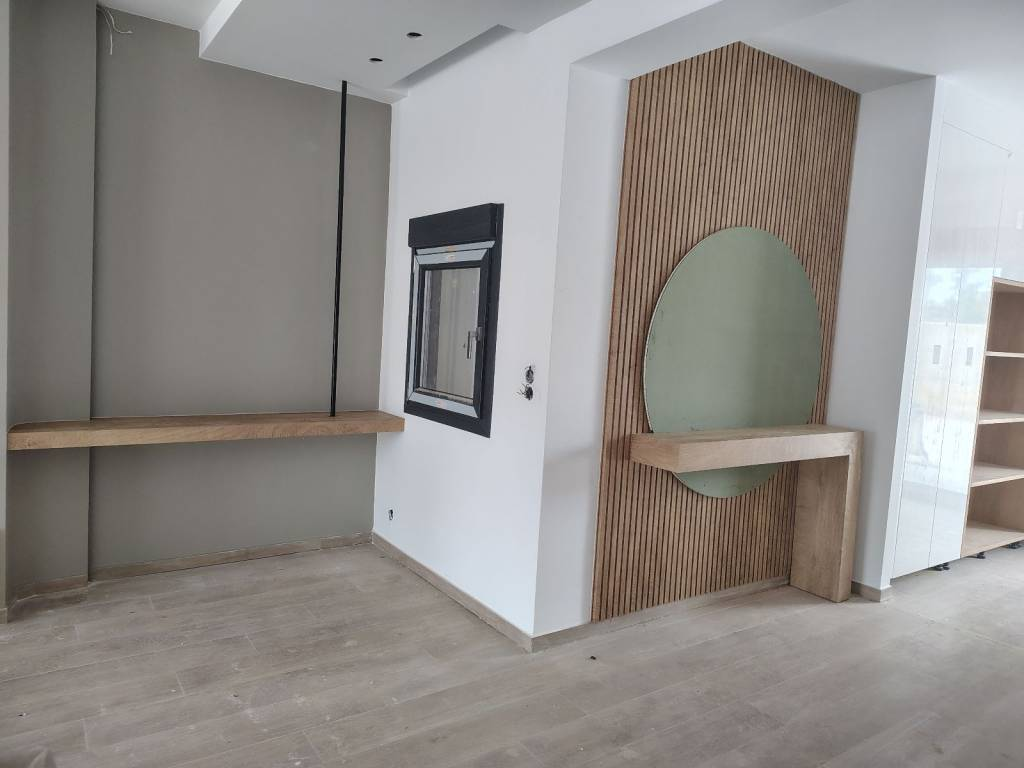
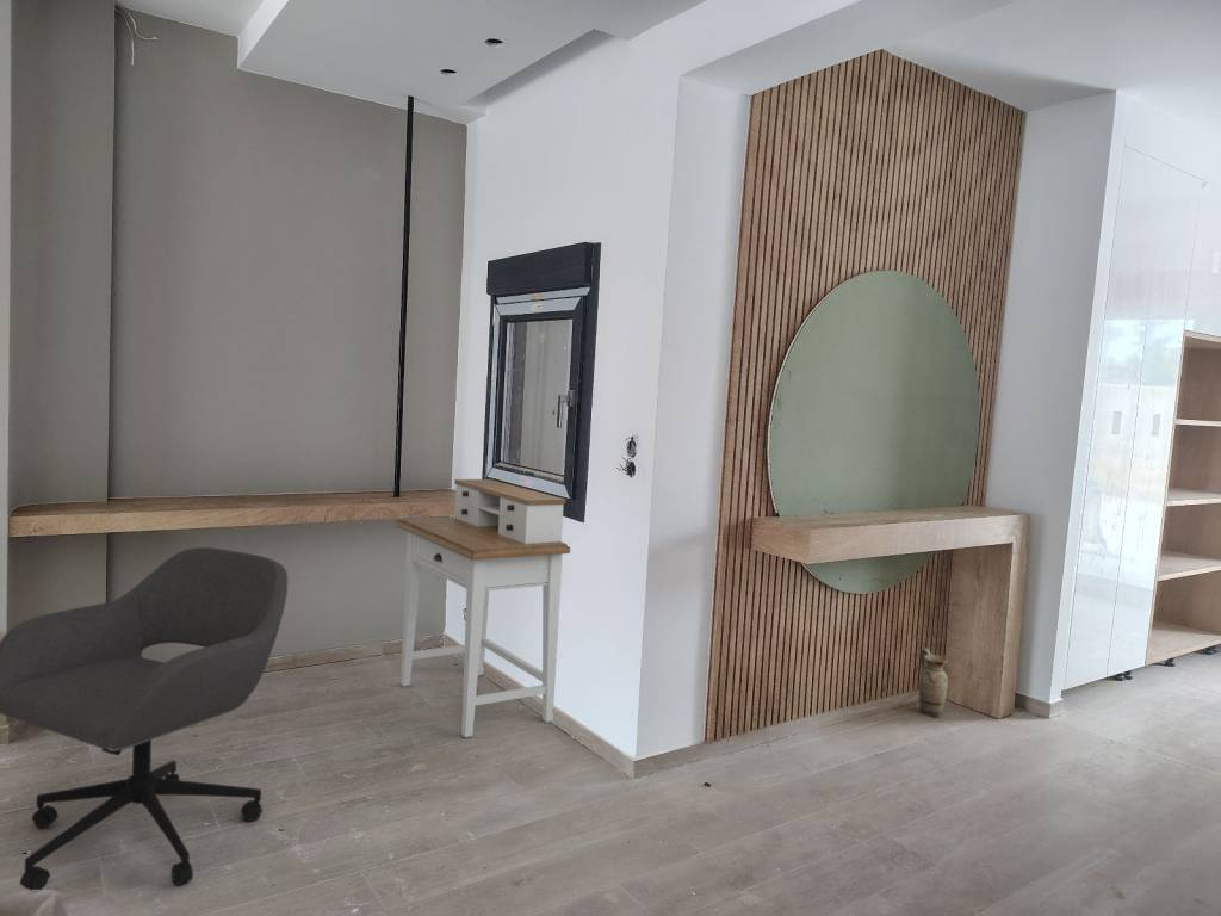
+ office chair (148, 703)
+ desk (475, 596)
+ ceramic jug (930, 682)
